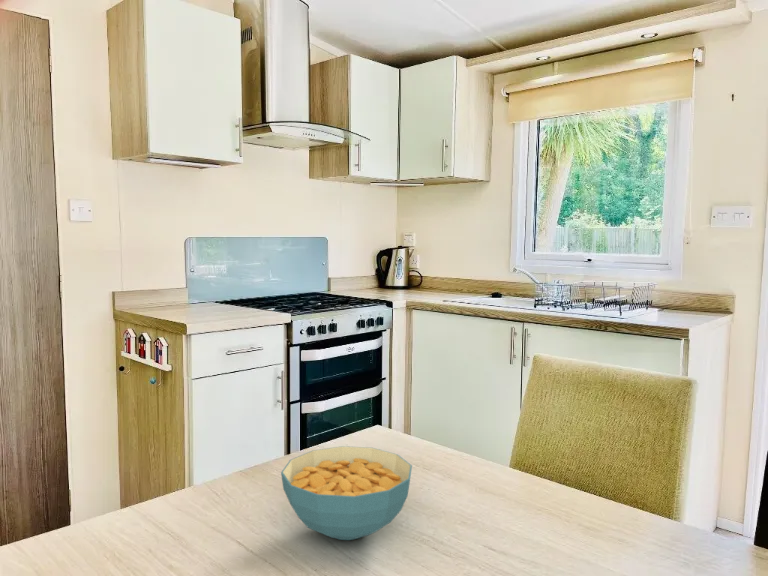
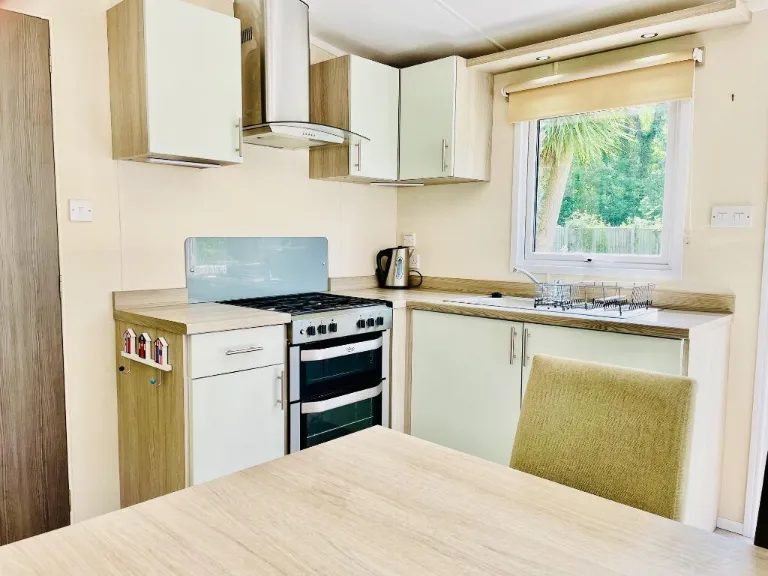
- cereal bowl (347, 499)
